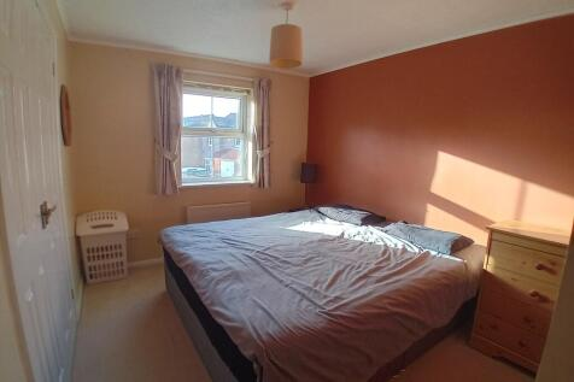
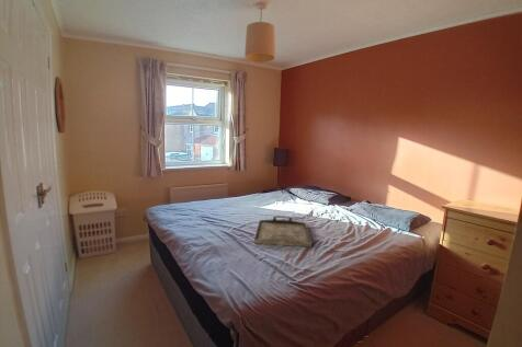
+ serving tray (282, 229)
